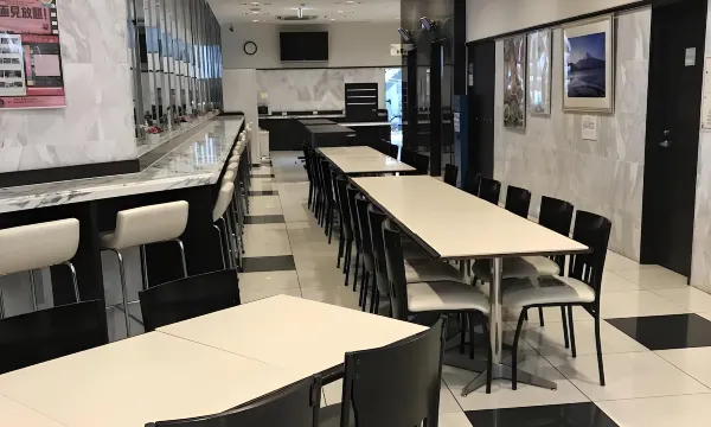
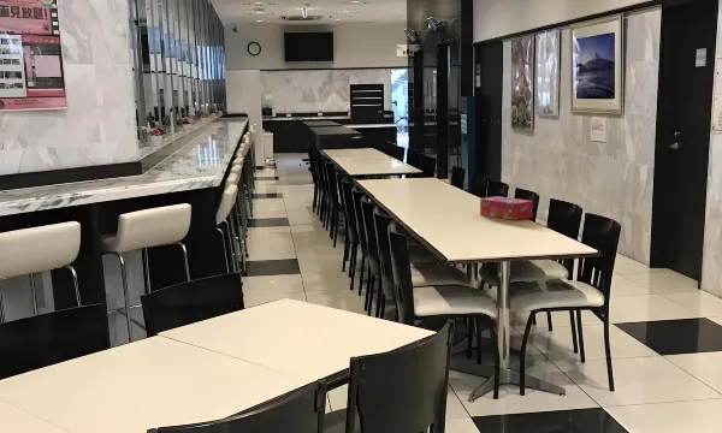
+ tissue box (505, 207)
